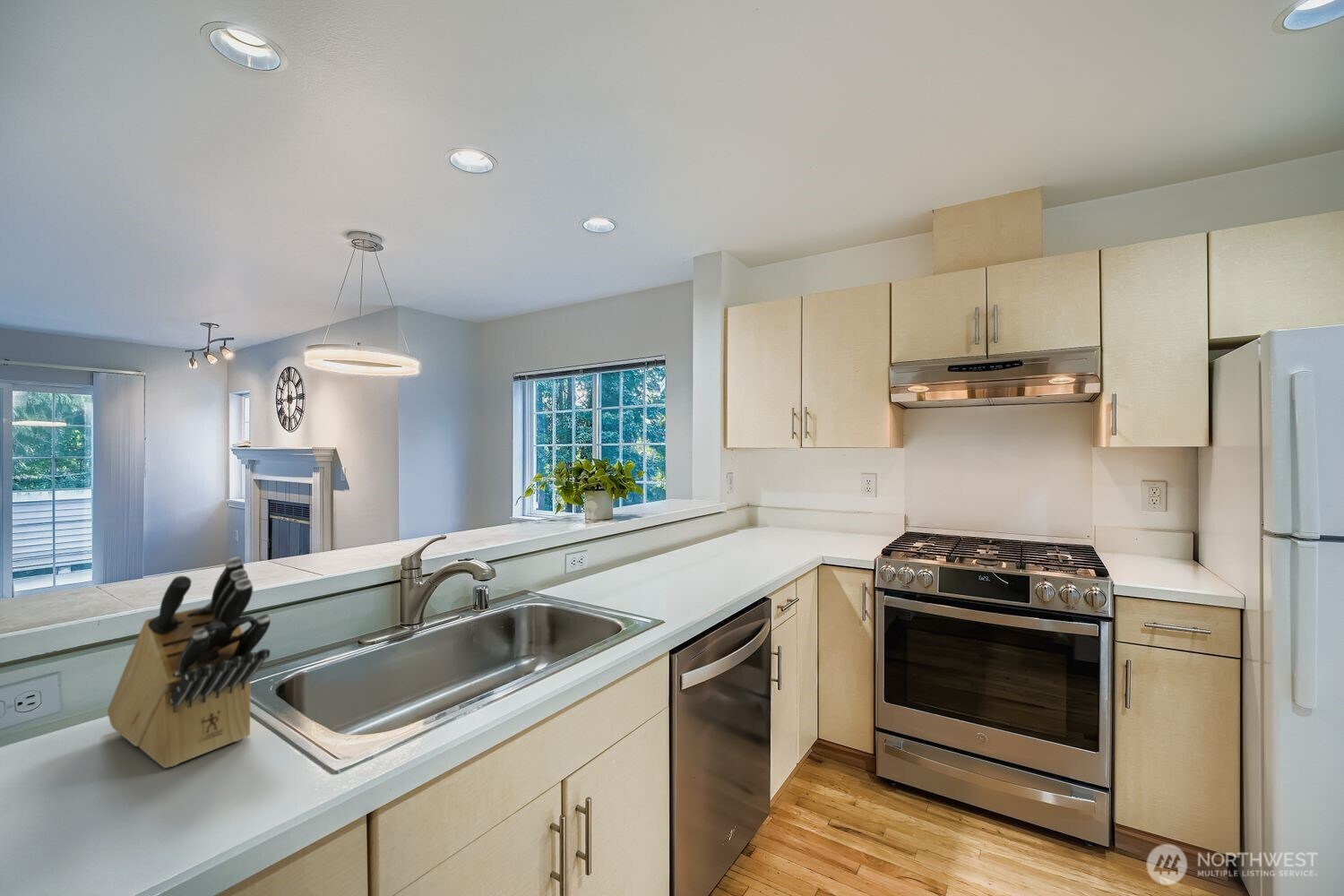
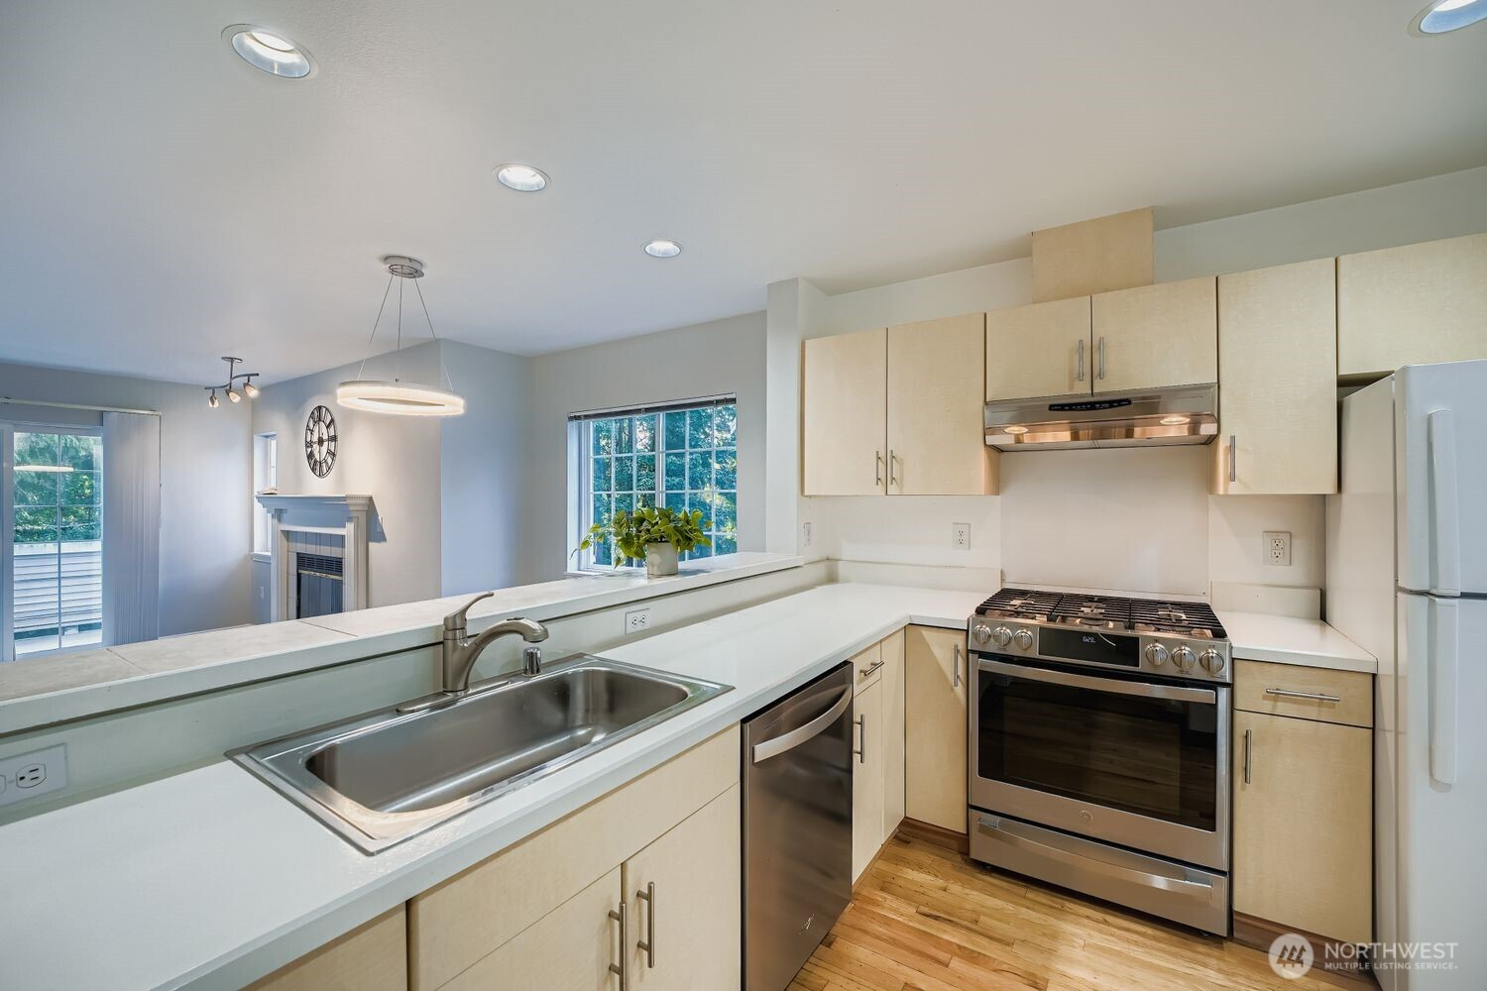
- knife block (187, 646)
